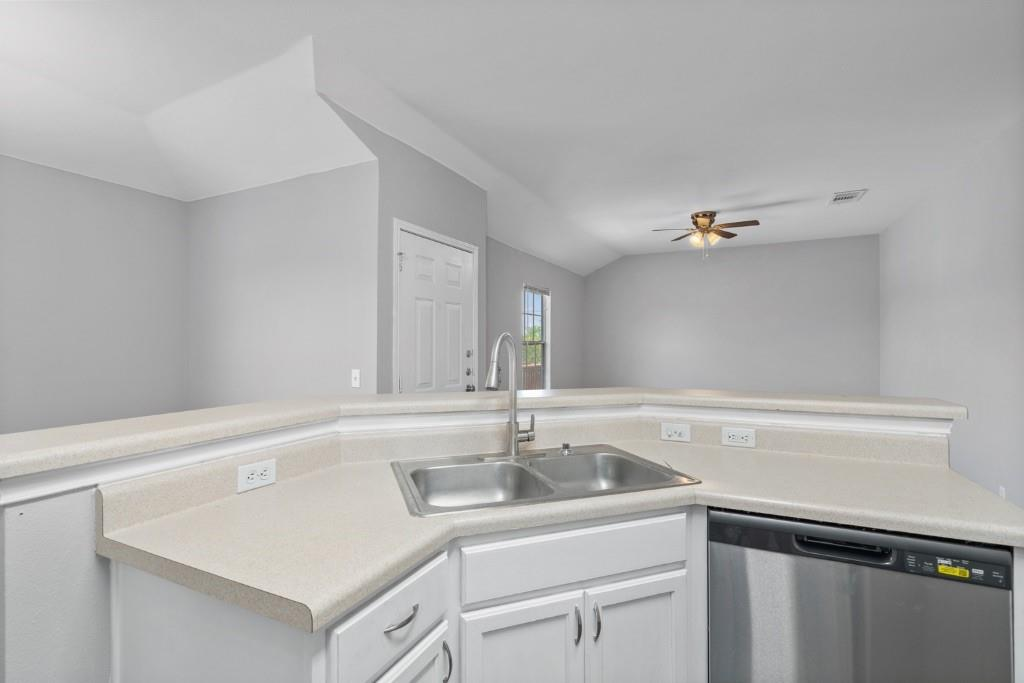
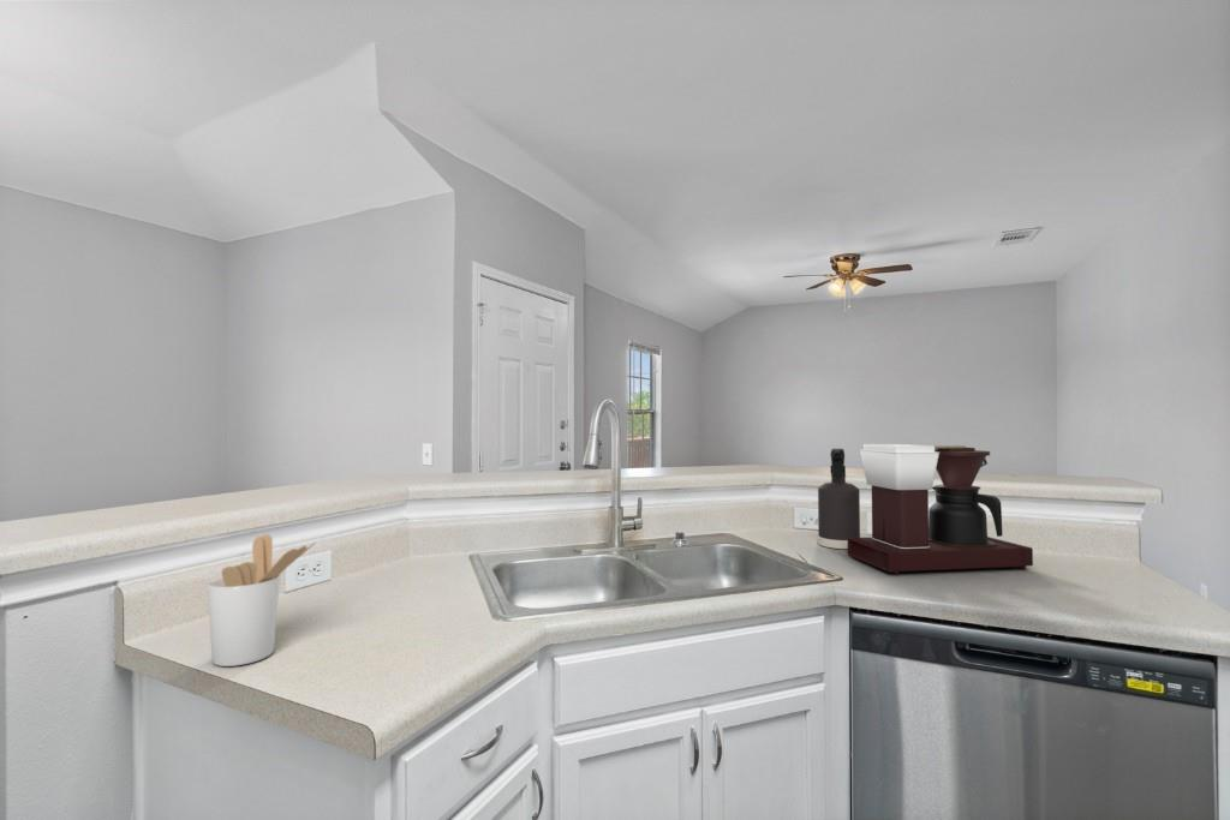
+ coffee maker (935, 503)
+ utensil holder (262, 597)
+ spray bottle (838, 496)
